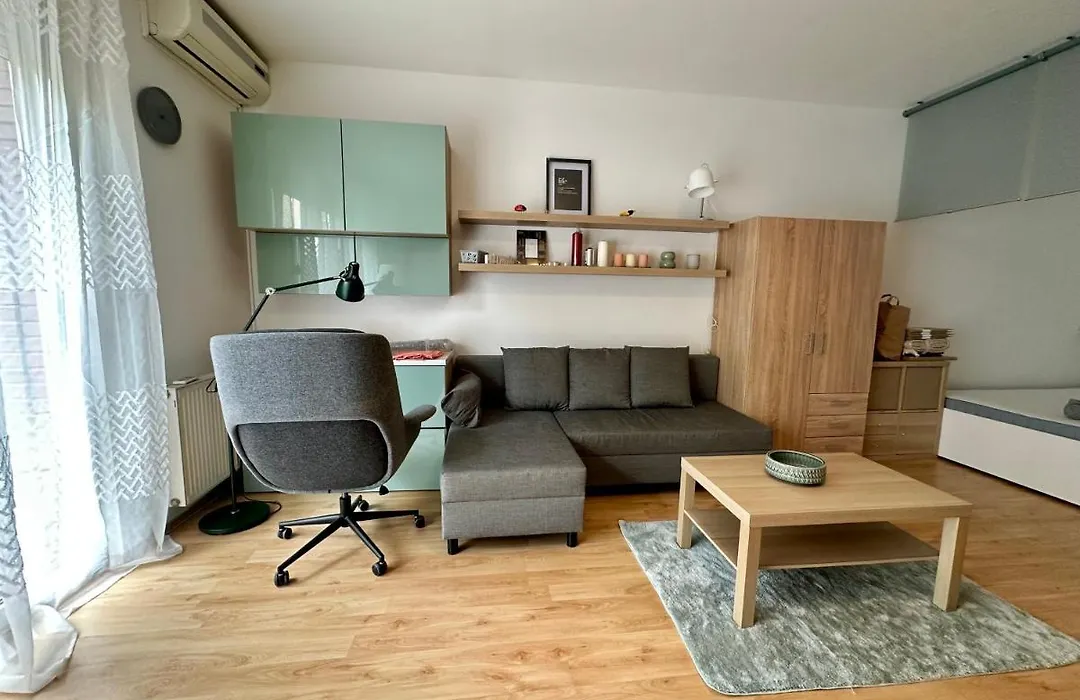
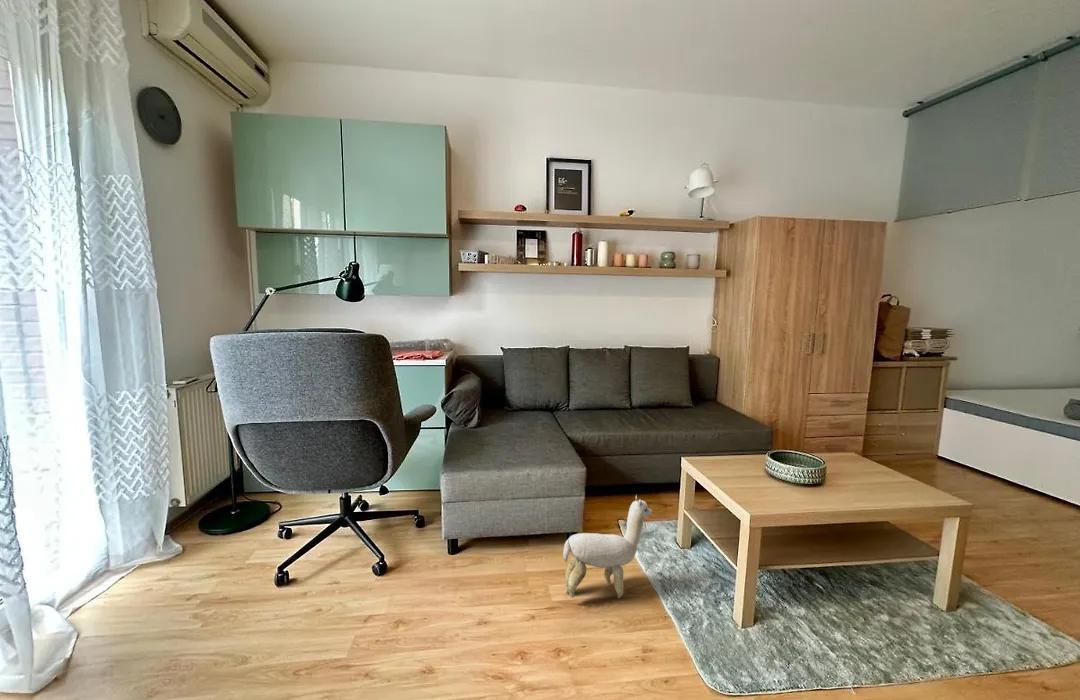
+ plush toy (610, 546)
